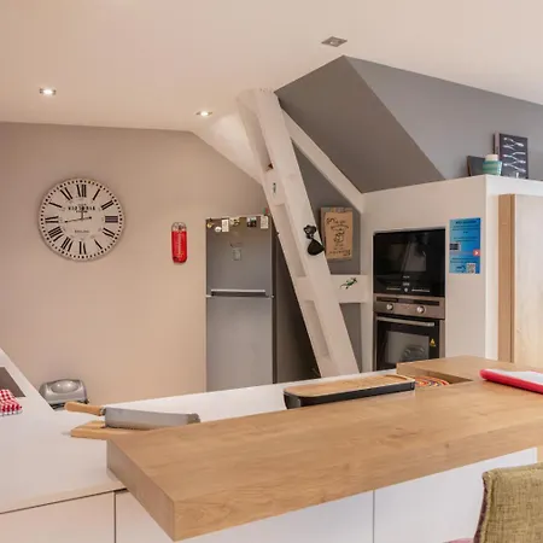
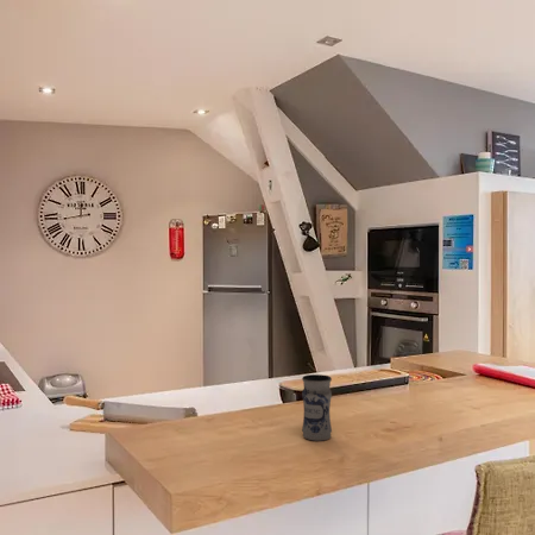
+ jar (316, 407)
